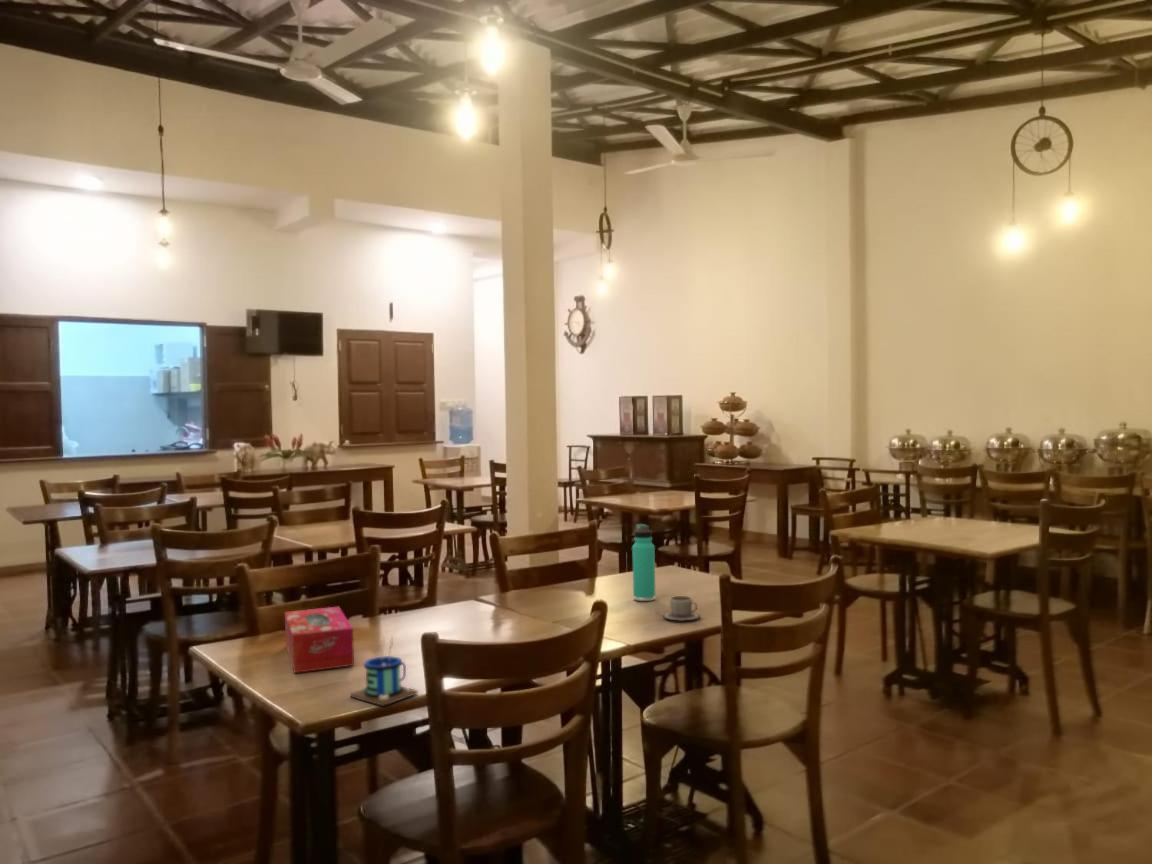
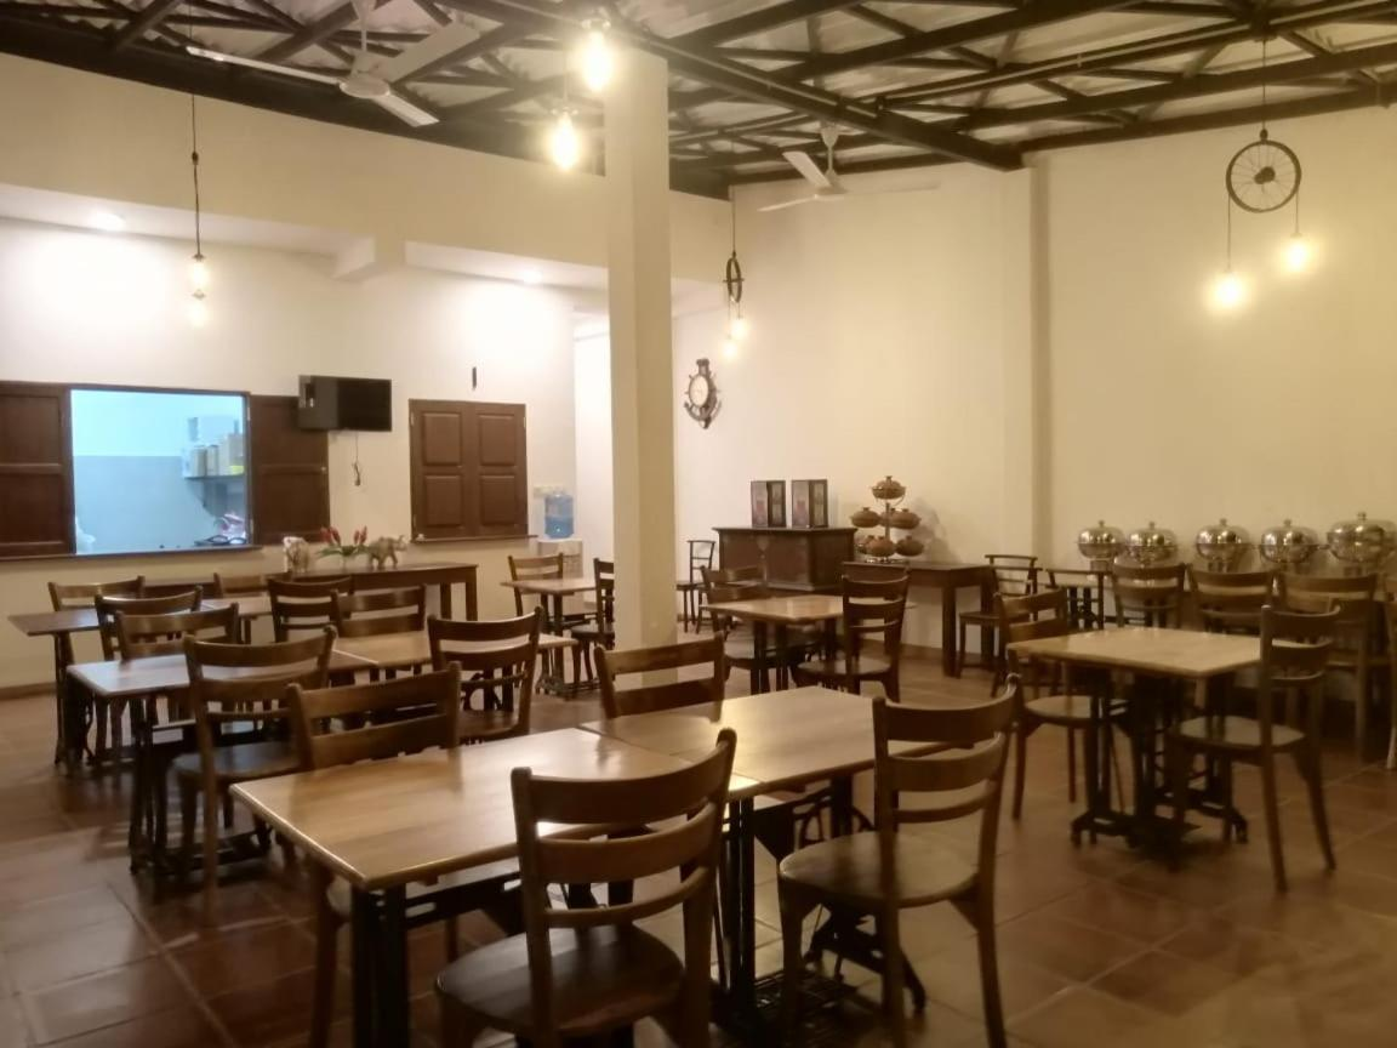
- tissue box (317, 637)
- thermos bottle (643, 561)
- cup (681, 608)
- mug (385, 657)
